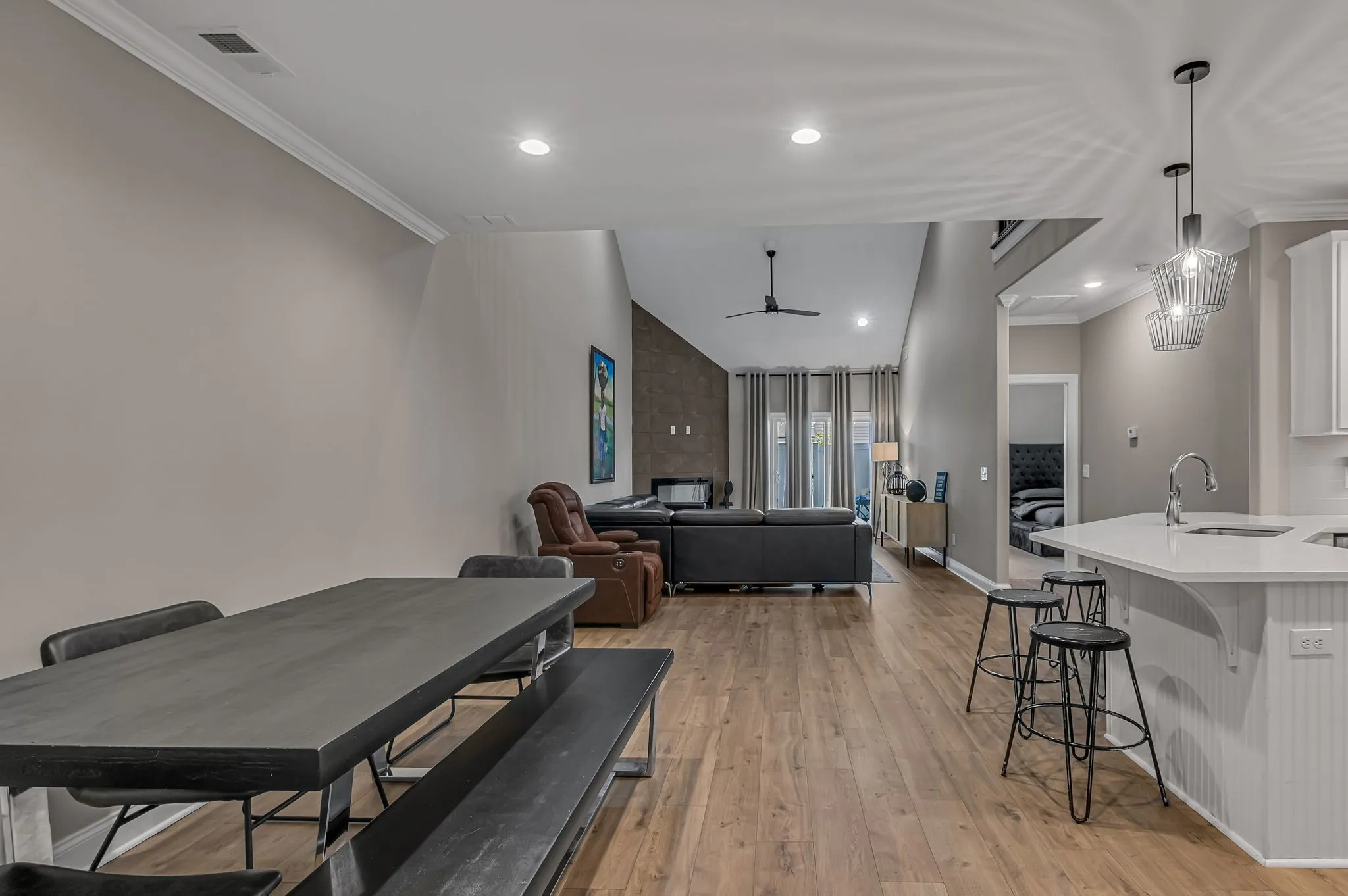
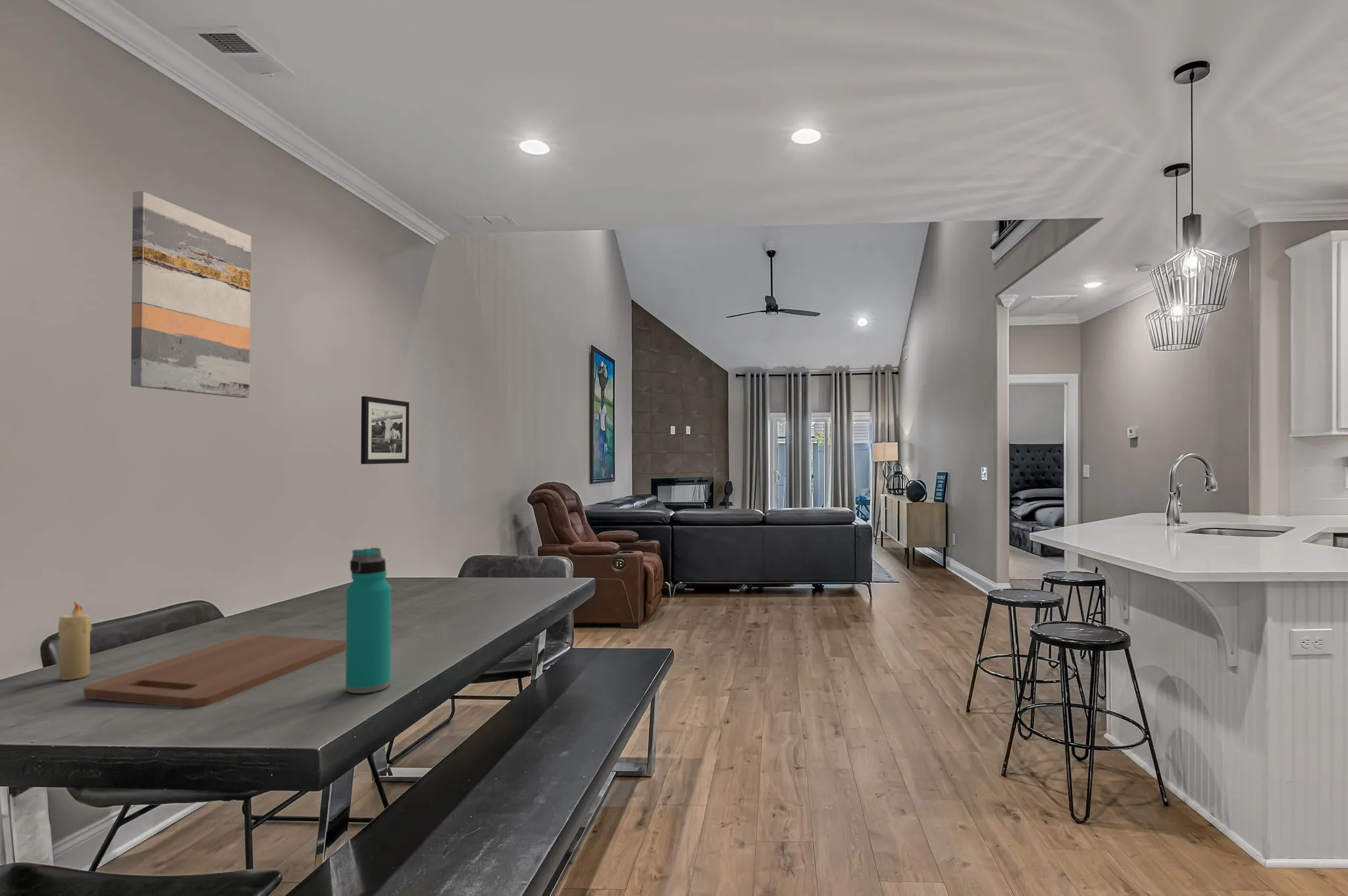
+ picture frame (386, 431)
+ wall art (196, 304)
+ cutting board (229, 666)
+ water bottle (369, 617)
+ candle (74, 639)
